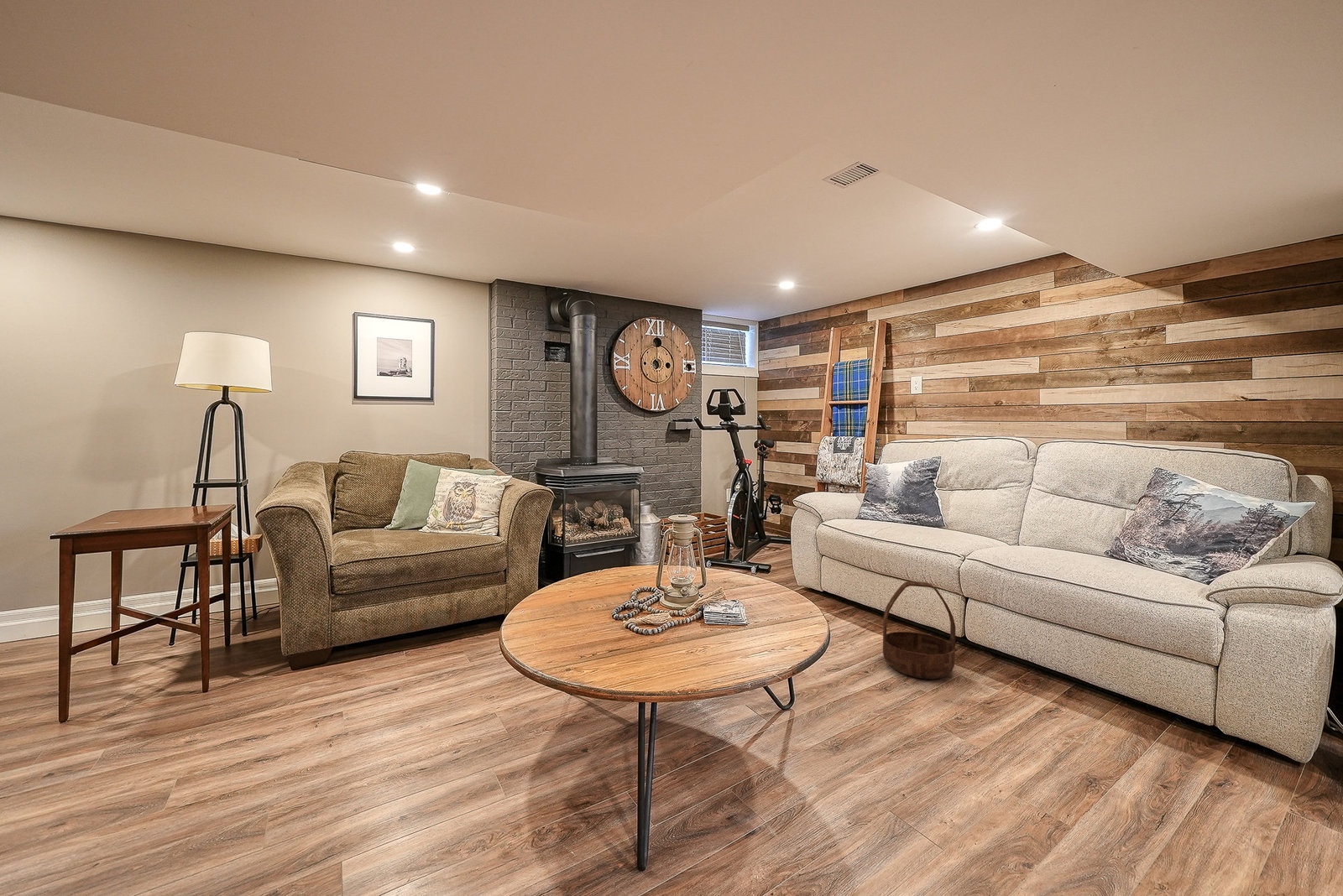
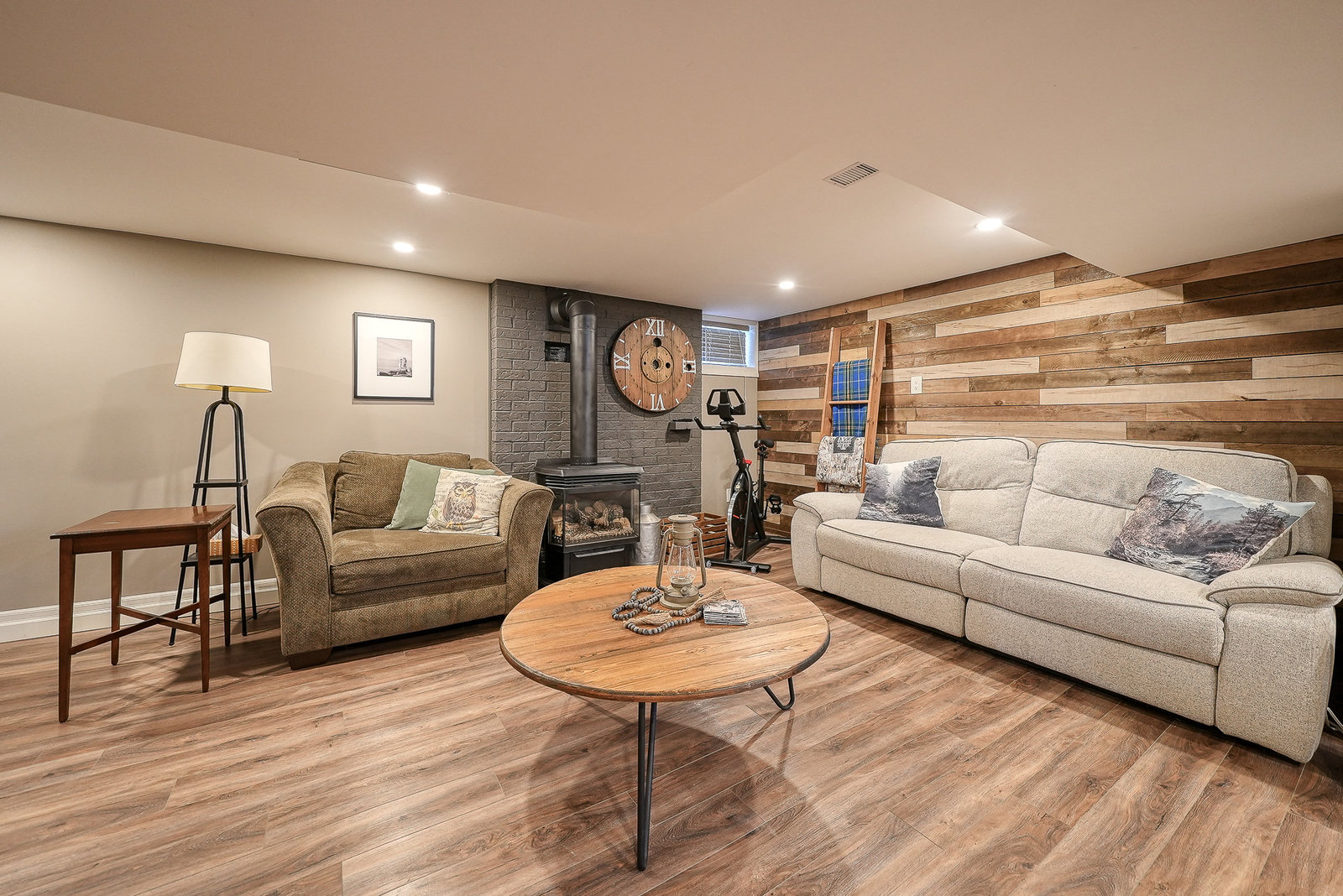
- basket (918, 633)
